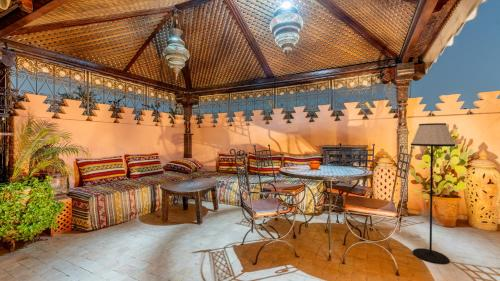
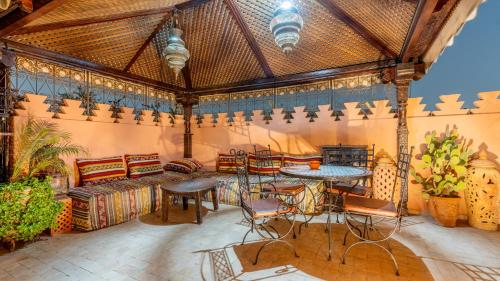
- floor lamp (431, 190)
